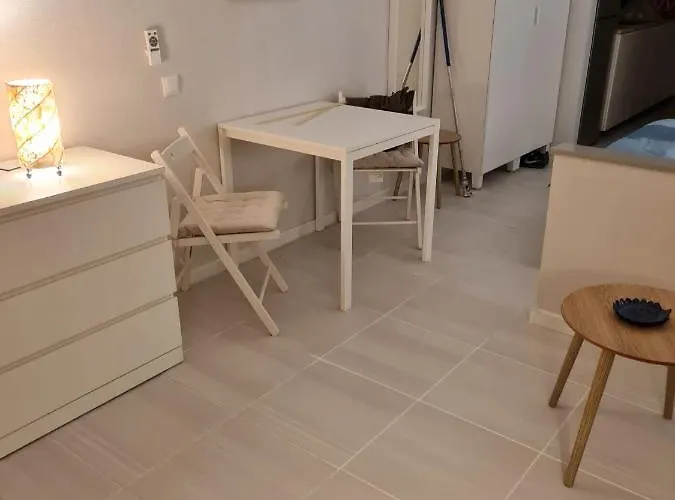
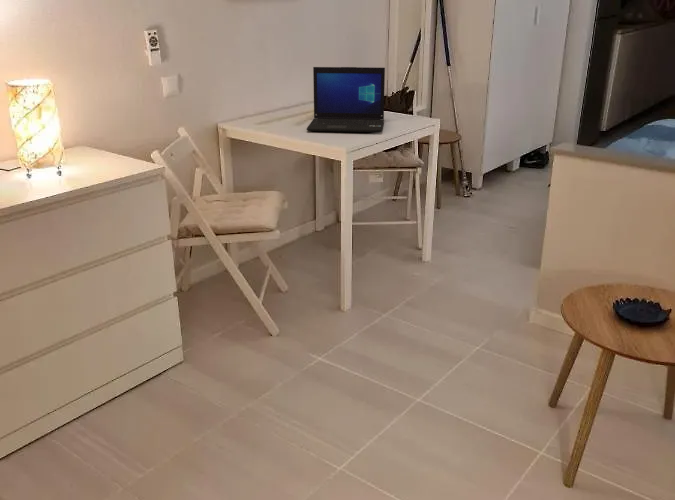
+ laptop (346, 98)
